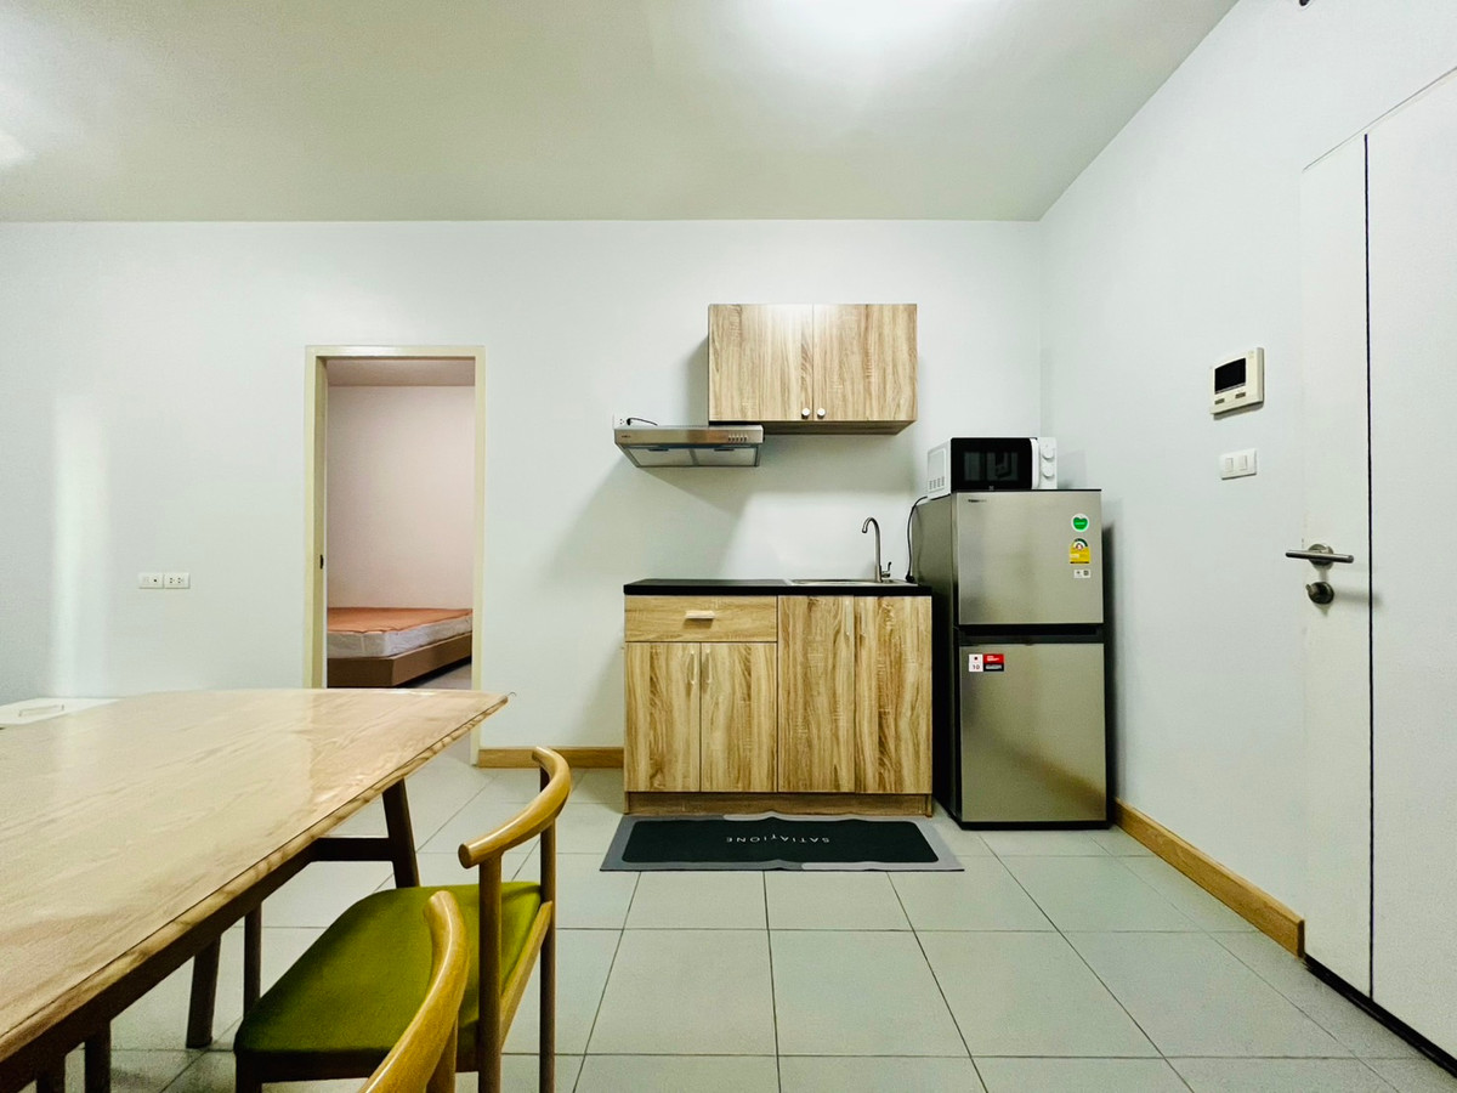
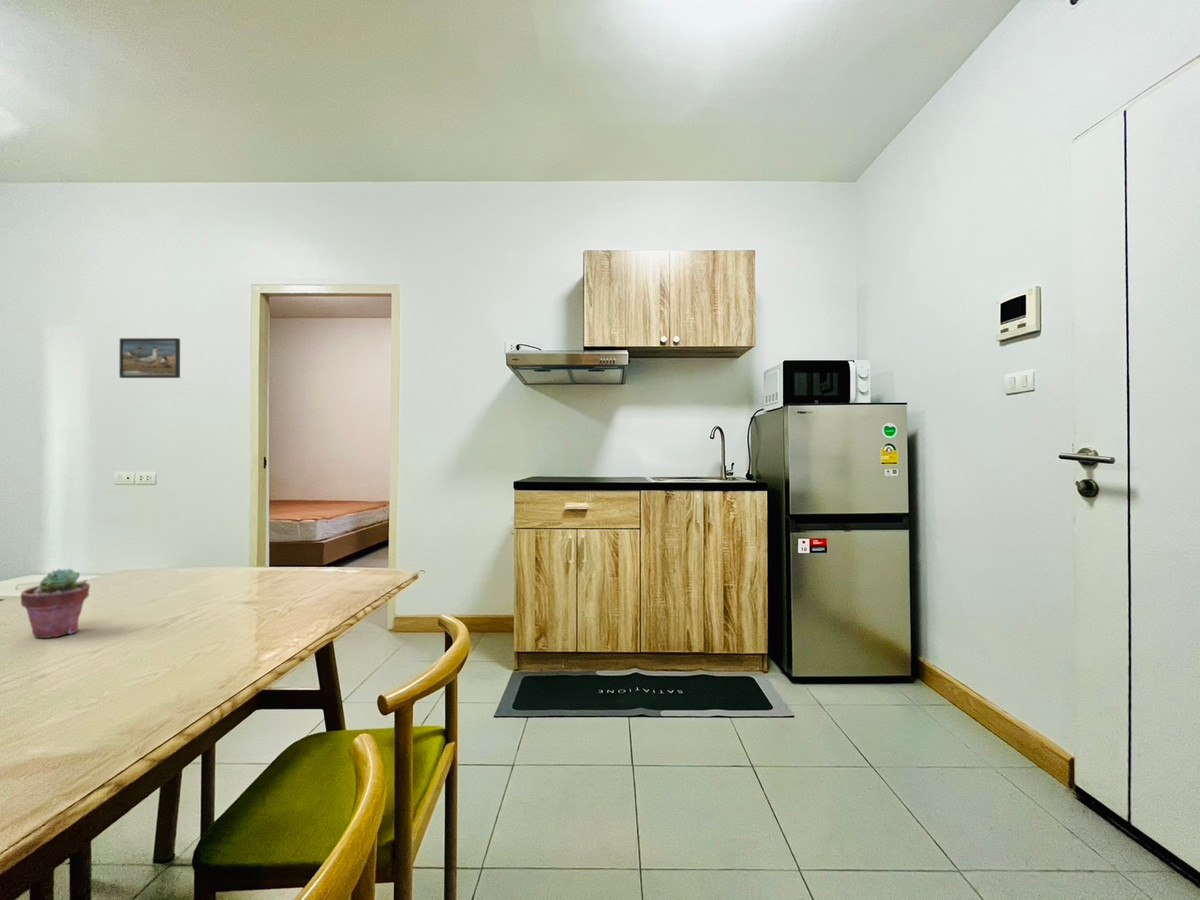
+ potted succulent (56, 601)
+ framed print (149, 358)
